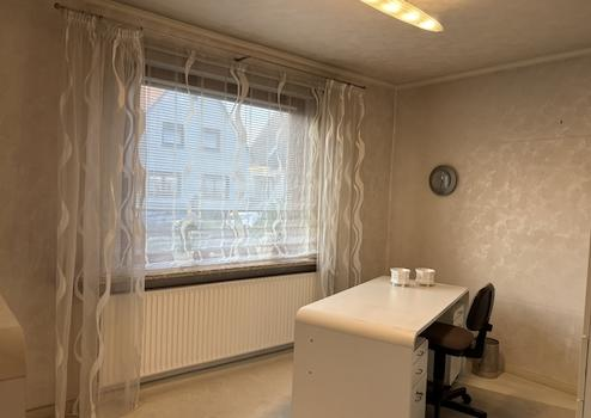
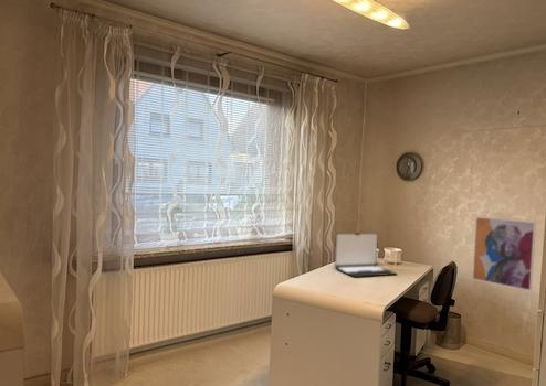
+ laptop (366, 254)
+ wall art (502, 251)
